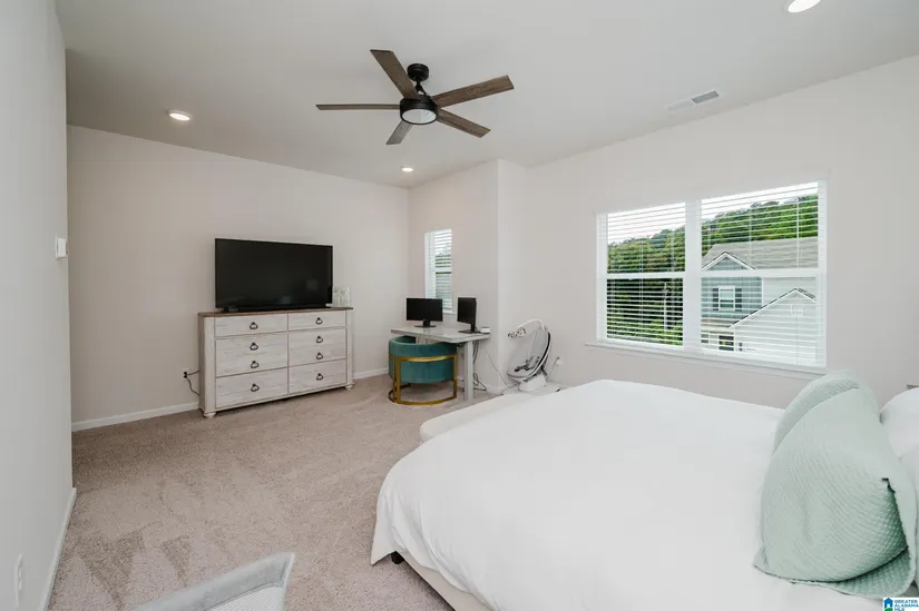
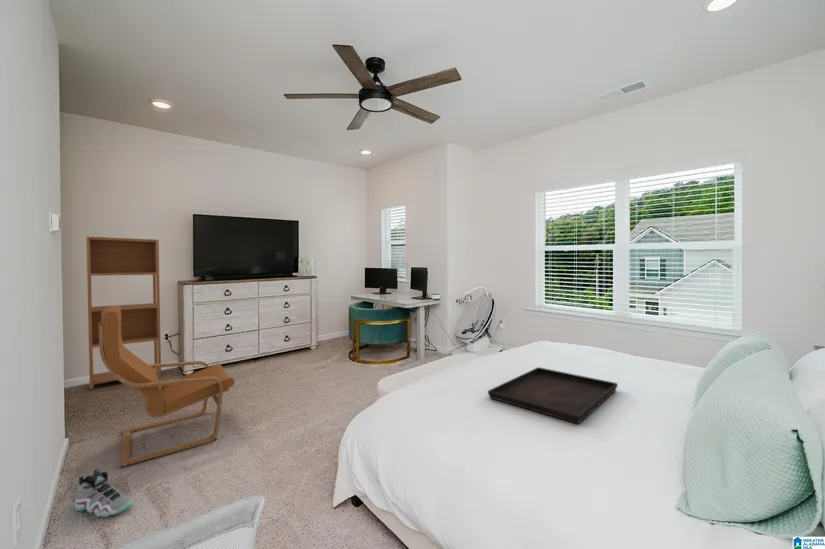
+ bookcase (124, 309)
+ armchair (170, 366)
+ serving tray (554, 390)
+ sneaker (102, 488)
